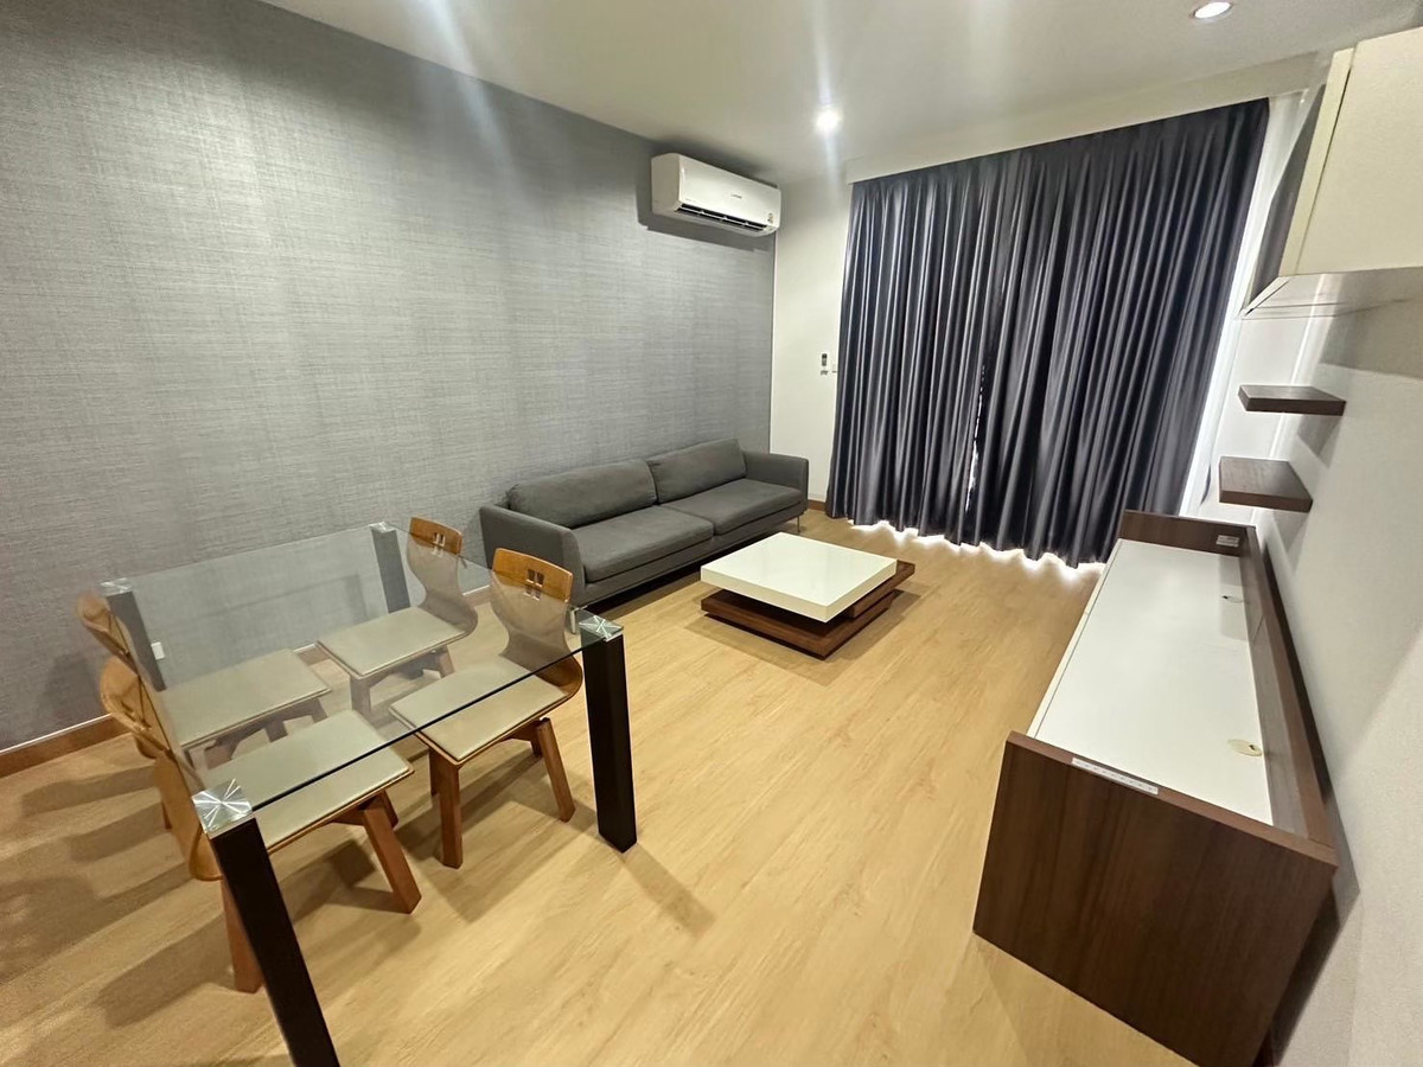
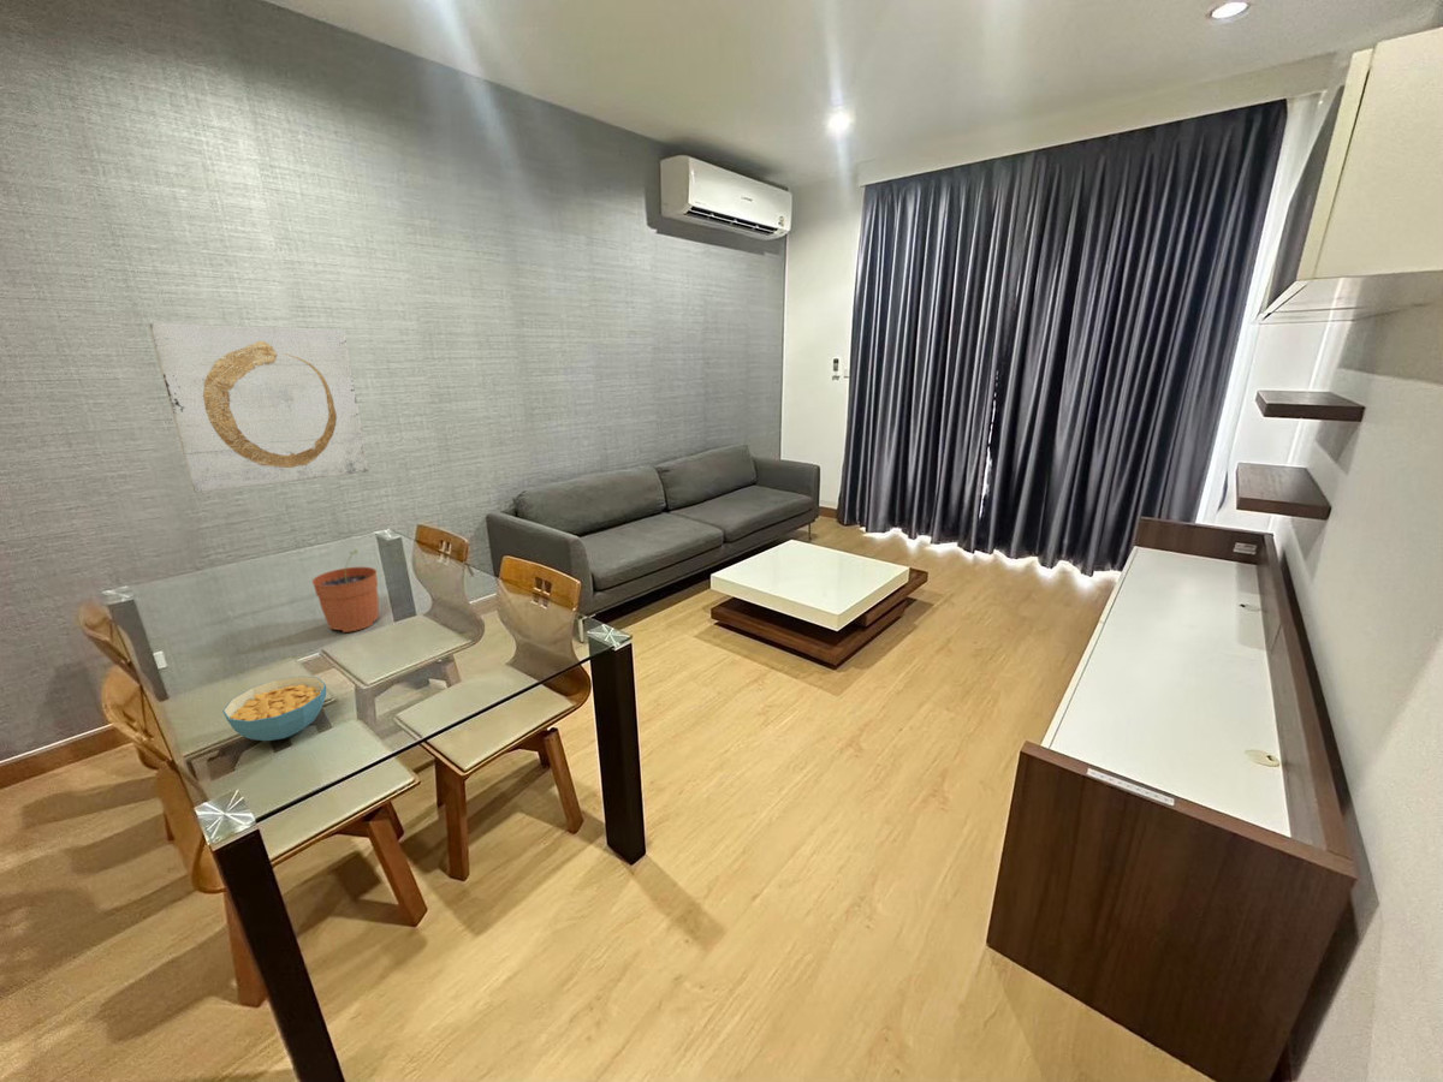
+ wall art (272, 406)
+ plant pot (348, 587)
+ cereal bowl (280, 714)
